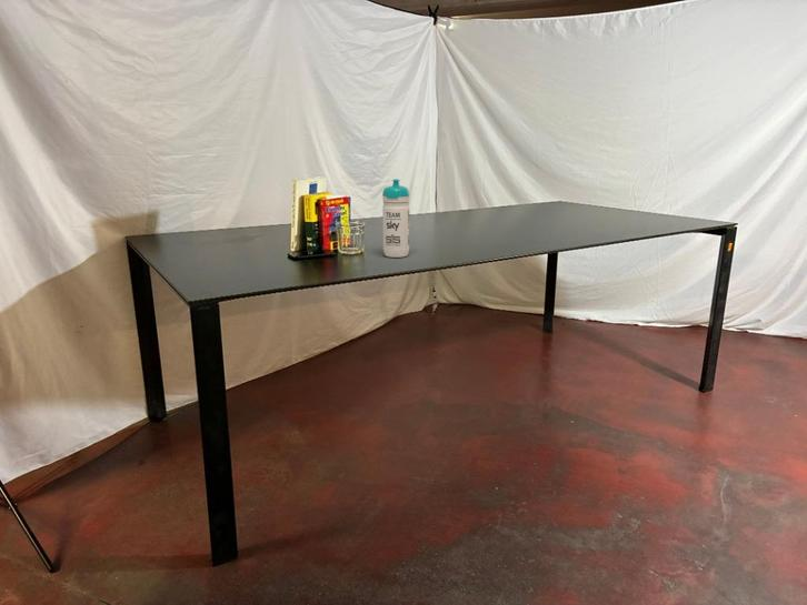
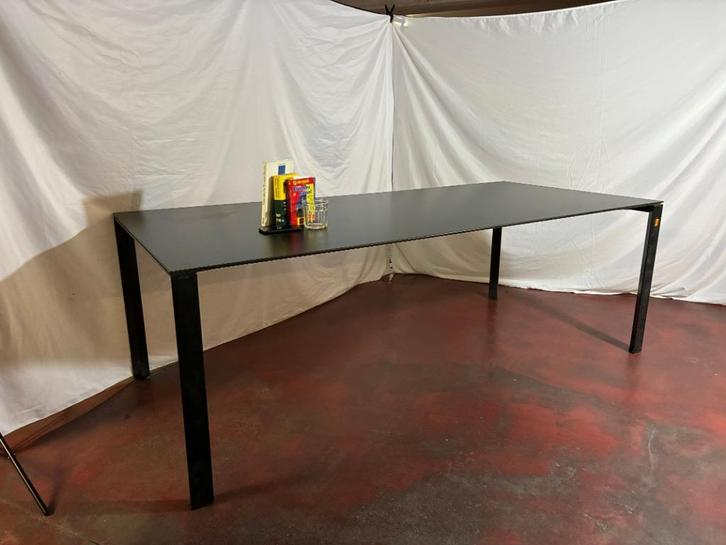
- water bottle (396, 218)
